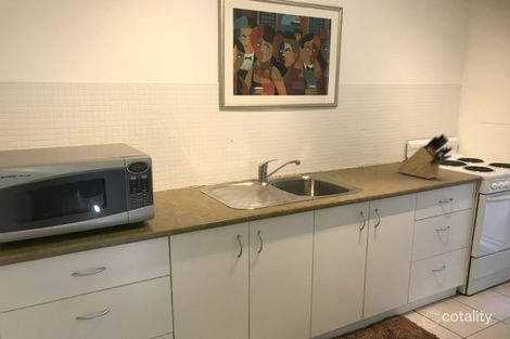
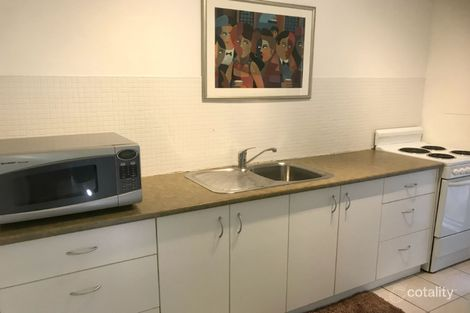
- knife block (424, 154)
